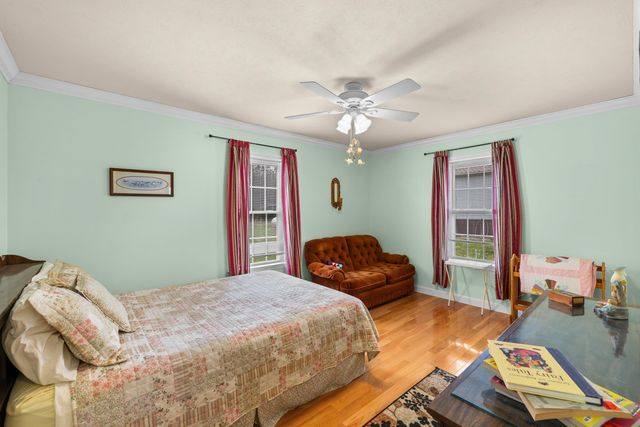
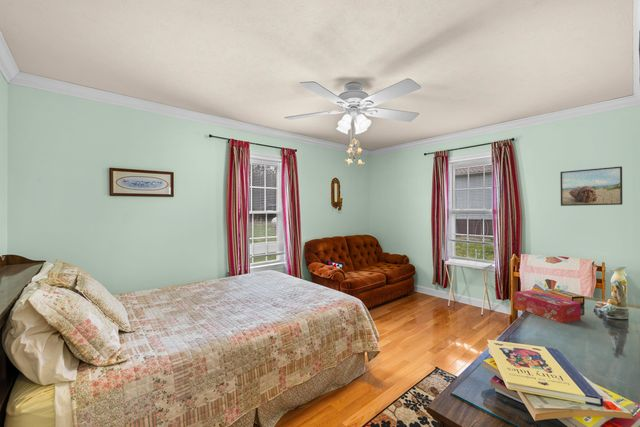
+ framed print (589, 187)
+ tissue box (545, 305)
